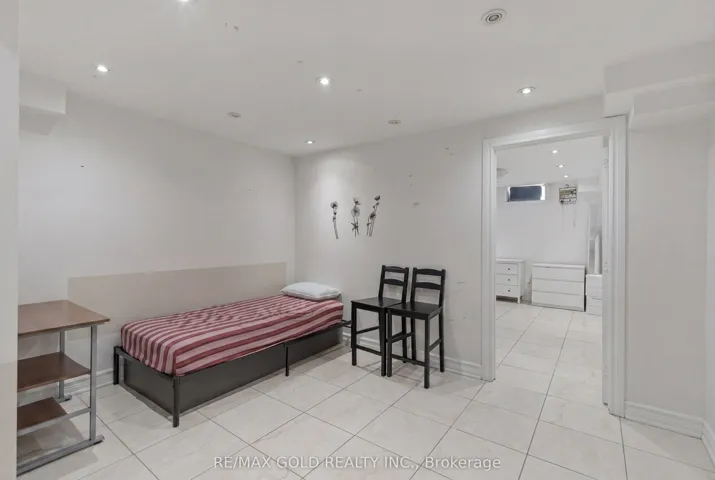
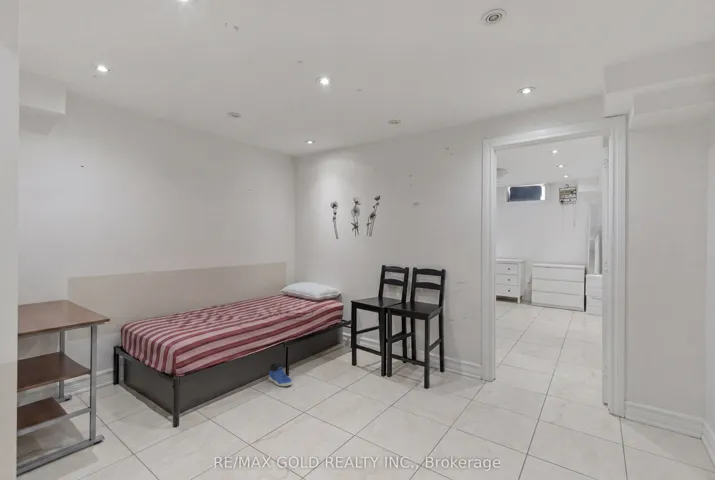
+ sneaker (280, 373)
